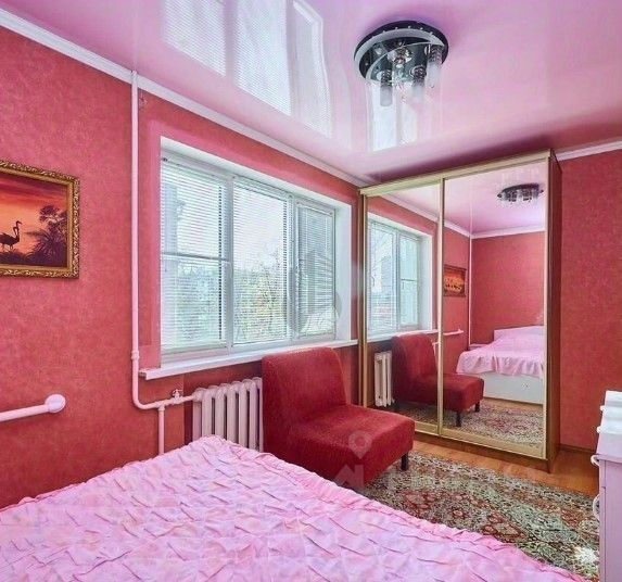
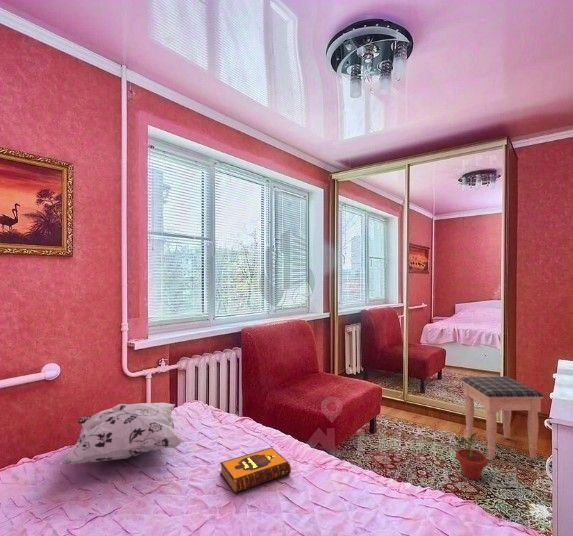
+ potted plant (470, 452)
+ hardback book (255, 468)
+ footstool (502, 415)
+ decorative pillow (127, 429)
